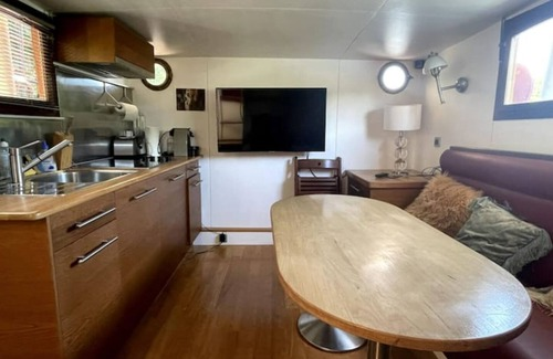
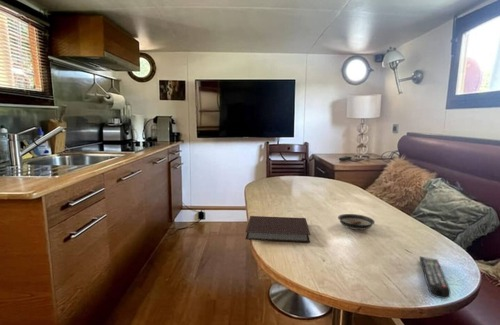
+ remote control (432, 274)
+ saucer (355, 223)
+ notebook (277, 227)
